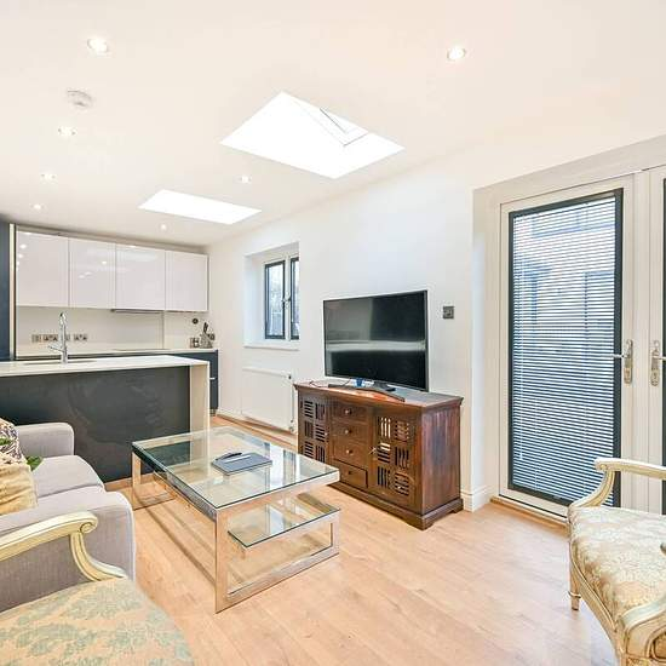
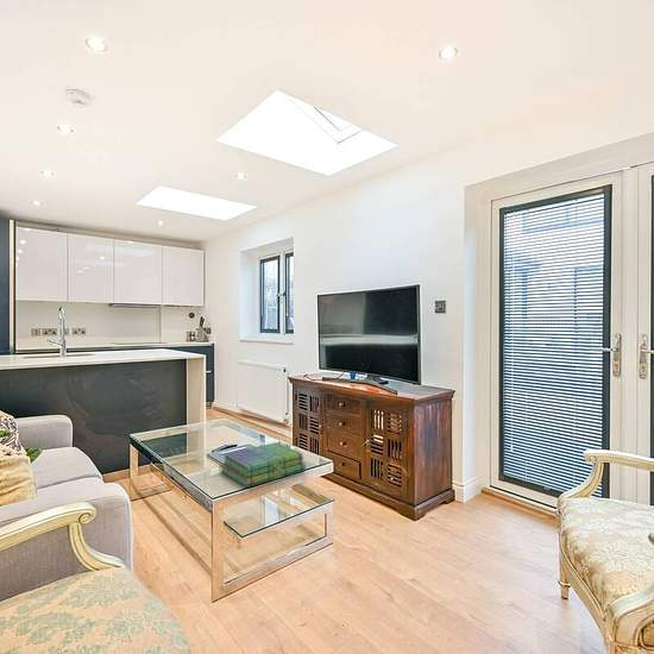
+ stack of books (263, 461)
